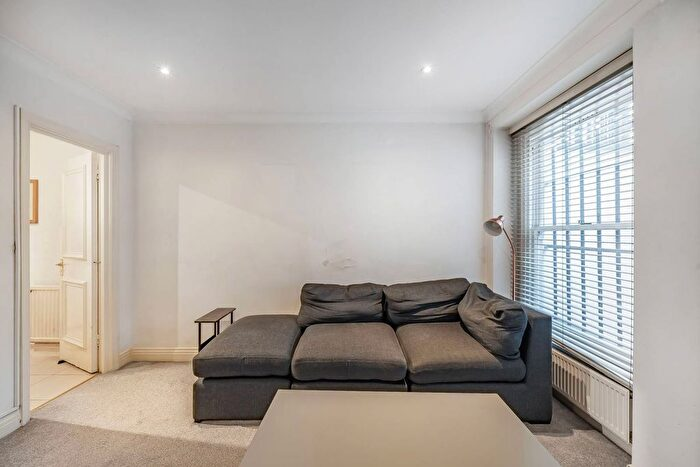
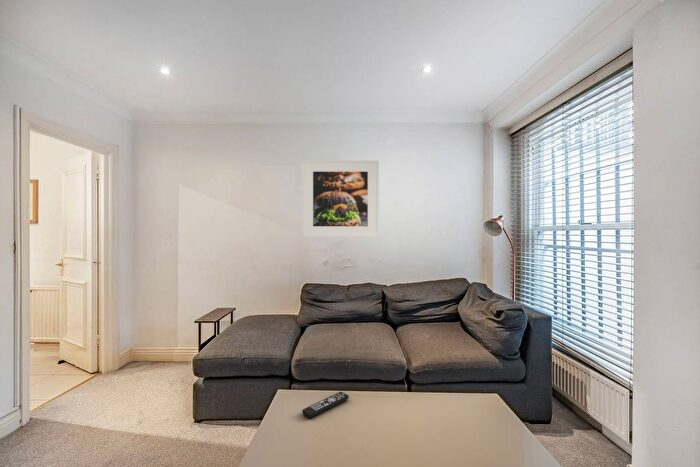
+ remote control (326, 404)
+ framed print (340, 199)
